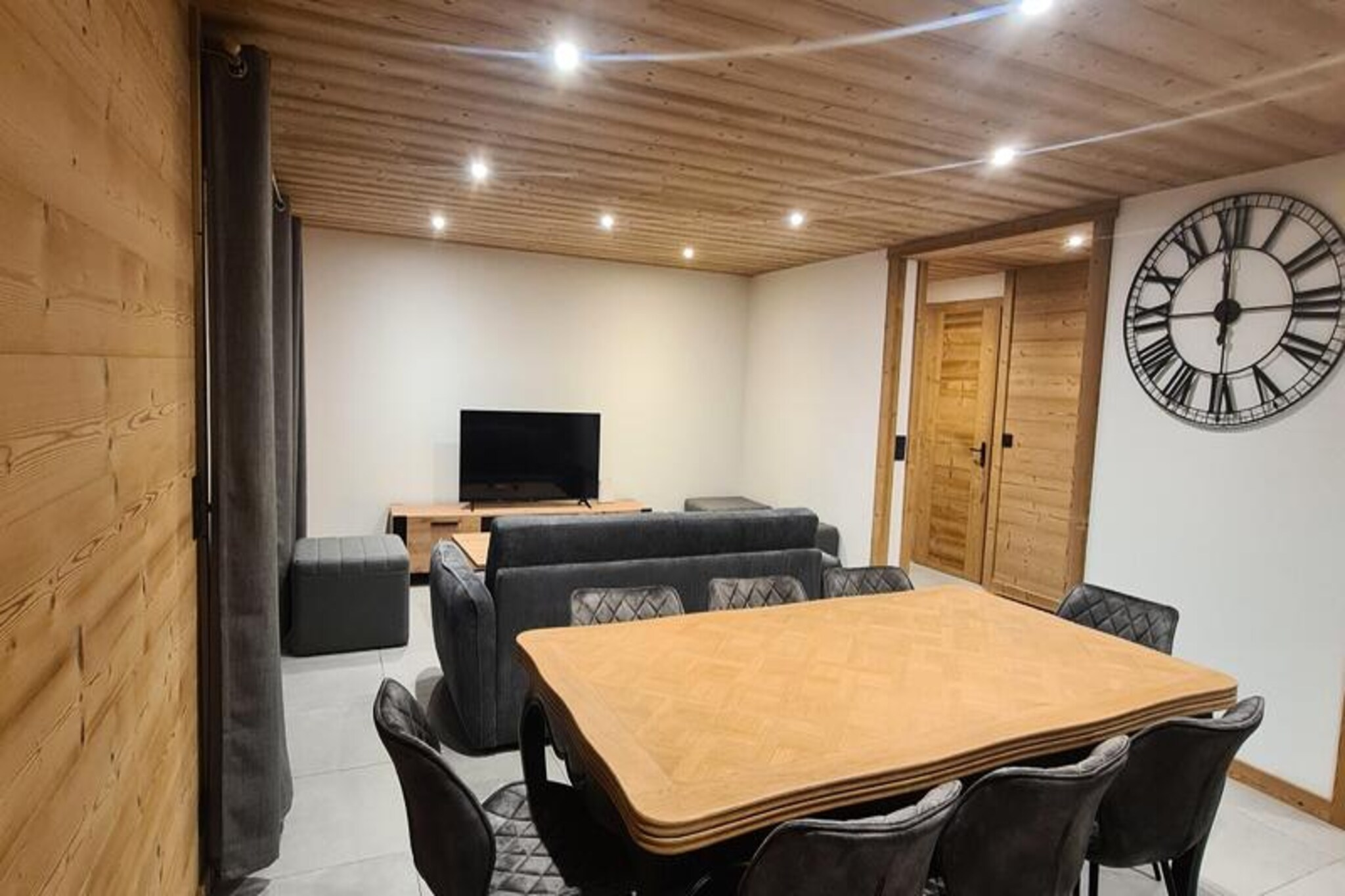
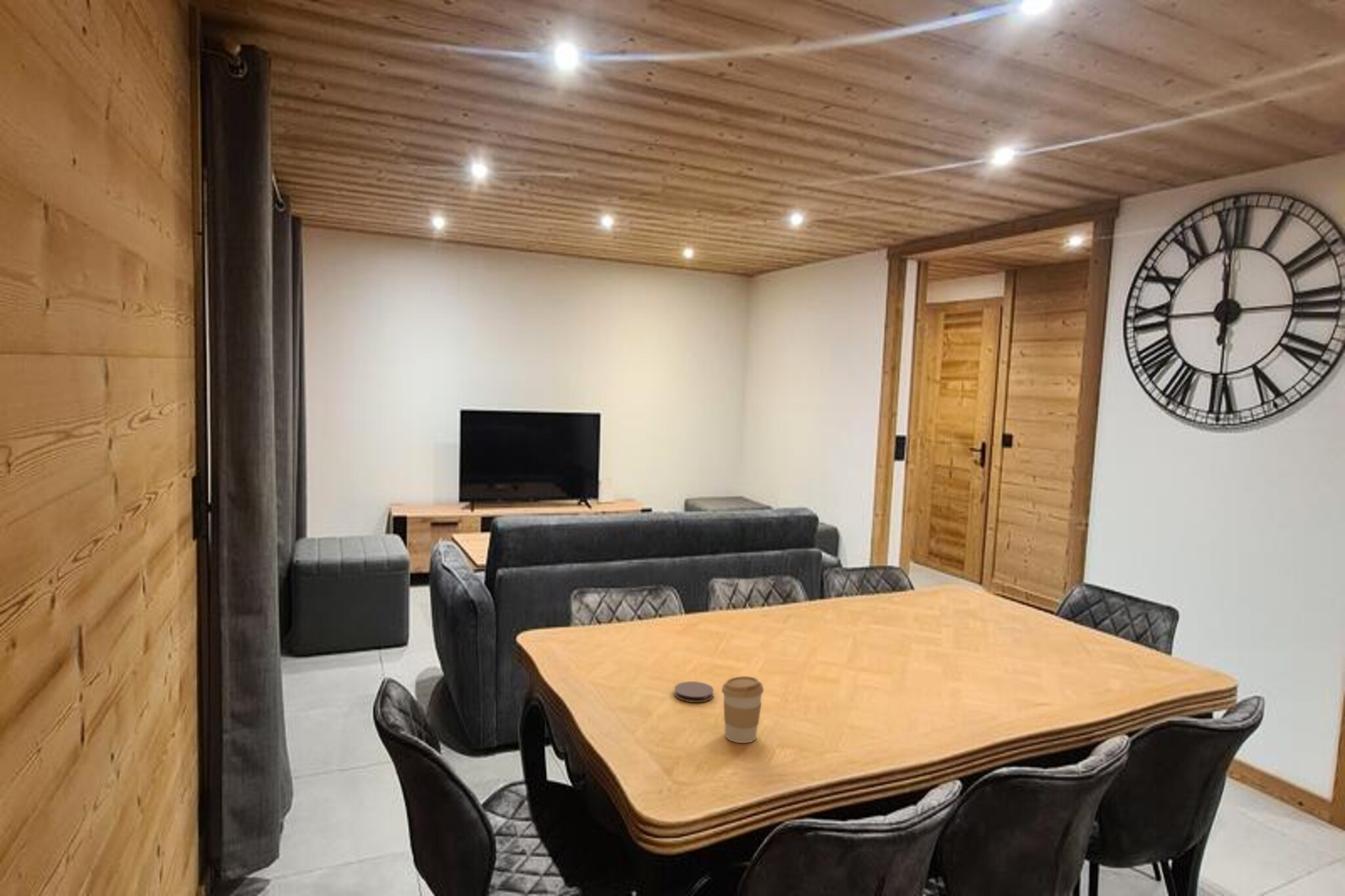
+ coffee cup (741, 708)
+ coaster (694, 691)
